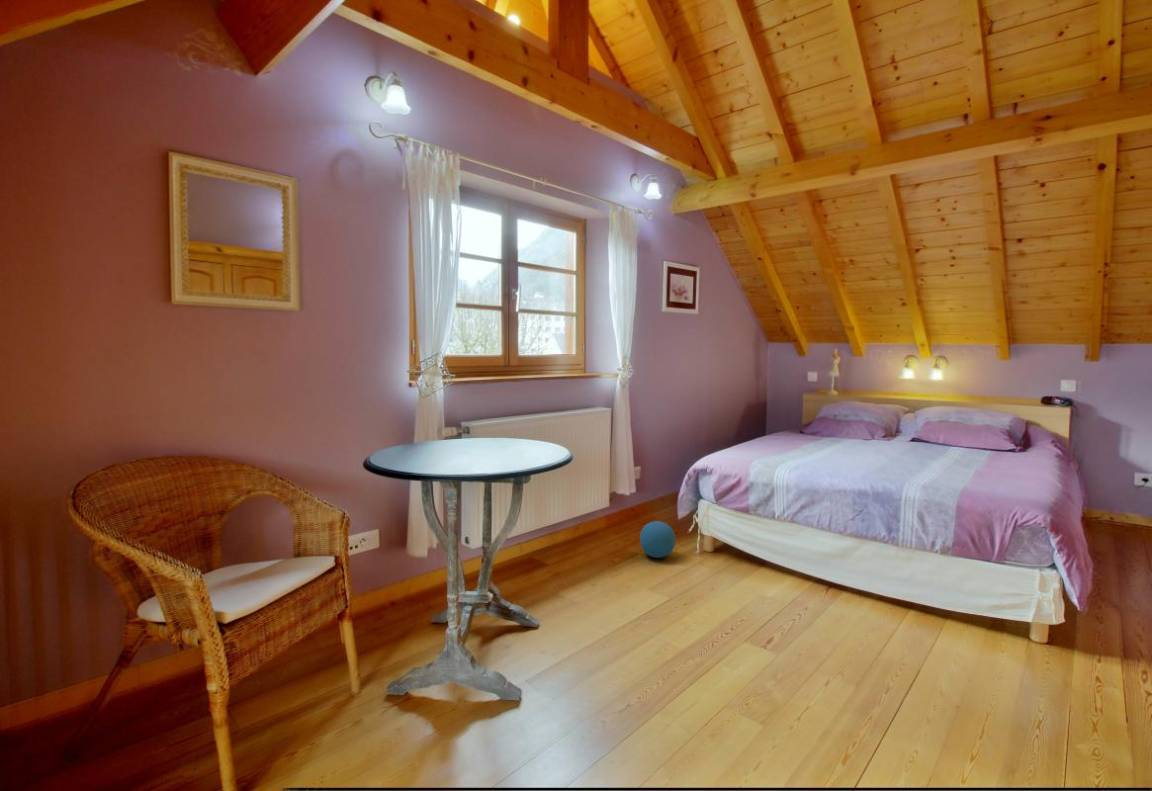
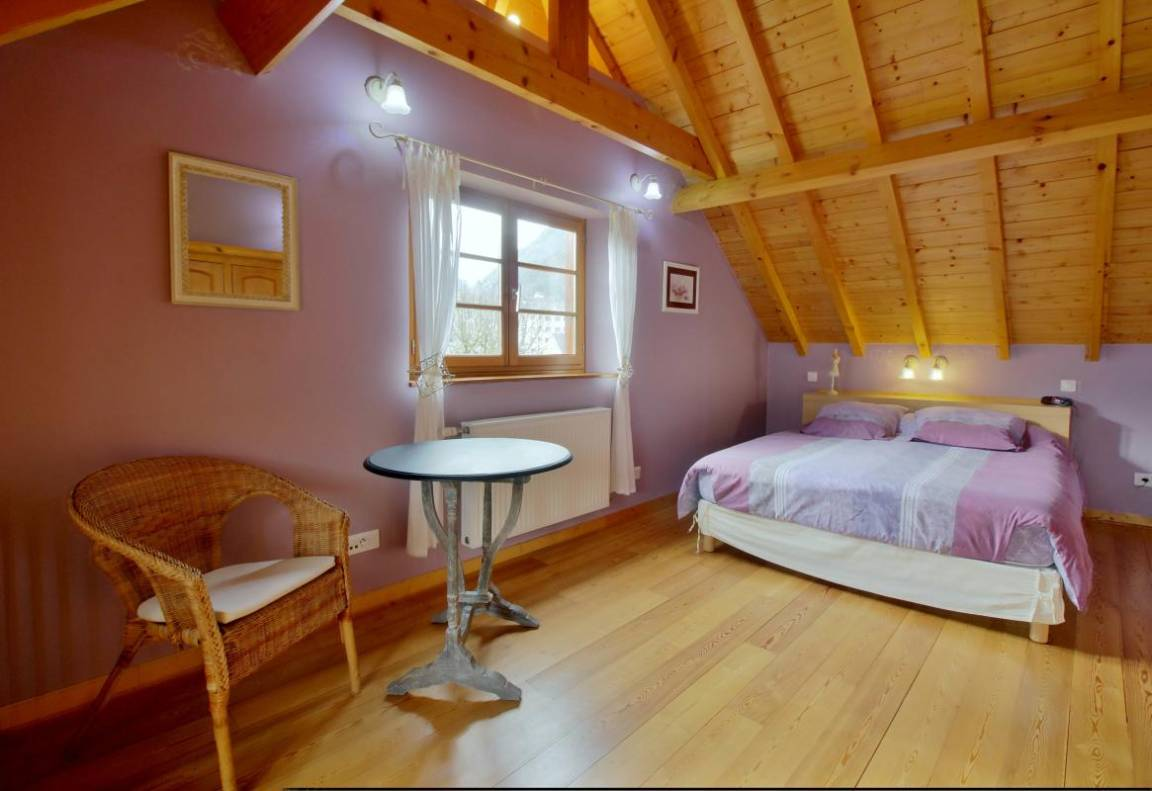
- ball (657, 539)
